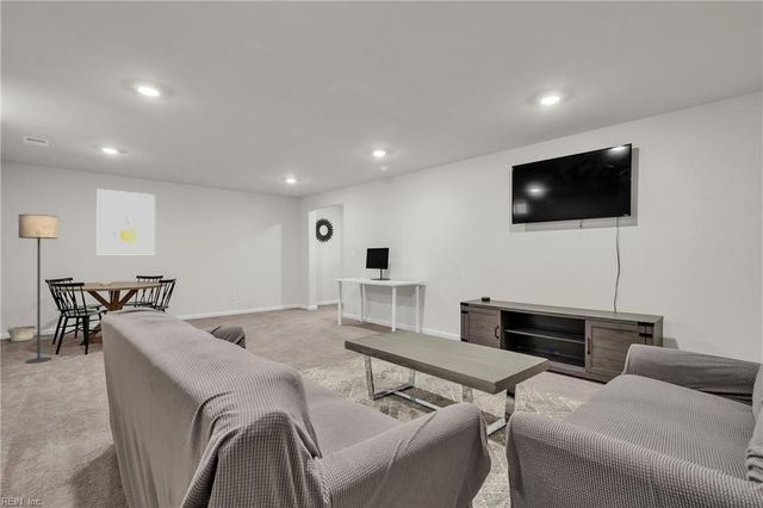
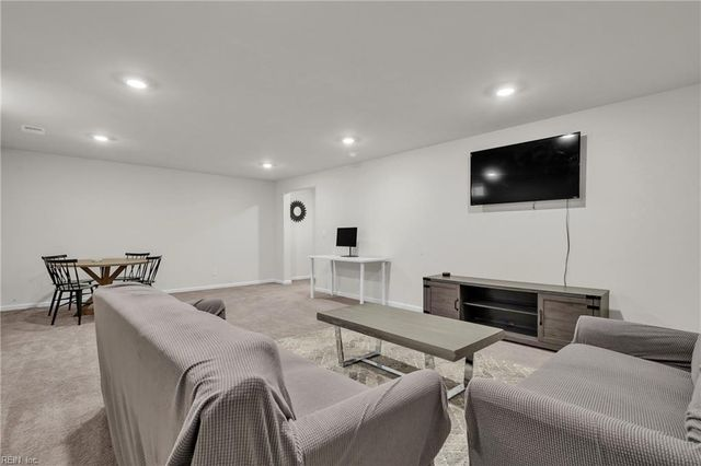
- basket (21, 328)
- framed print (126, 223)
- floor lamp (38, 287)
